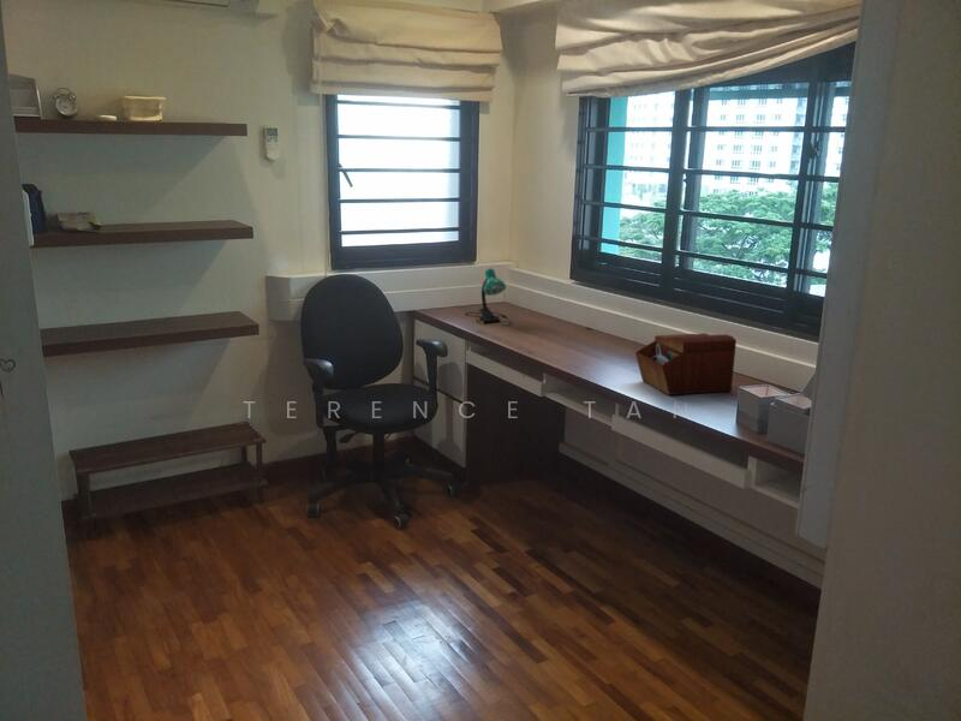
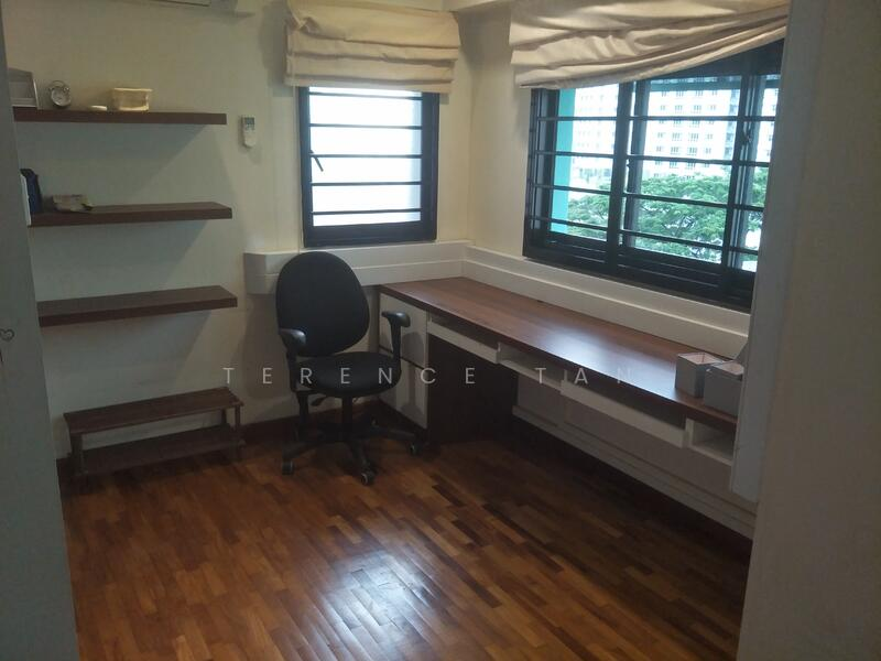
- desk lamp (491, 292)
- sewing box (682, 359)
